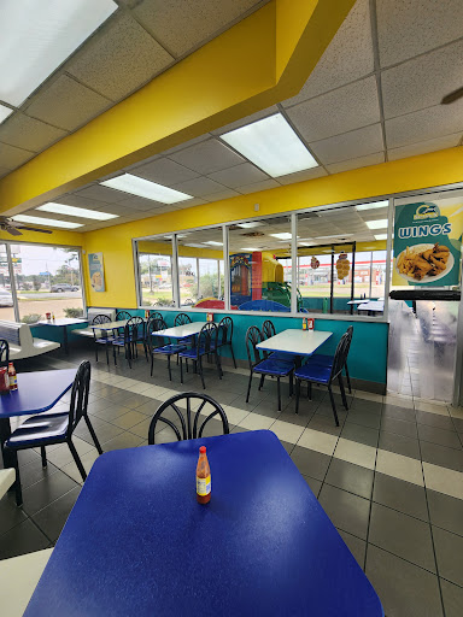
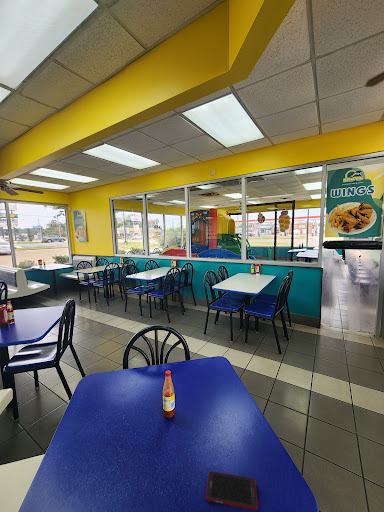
+ cell phone (231, 489)
